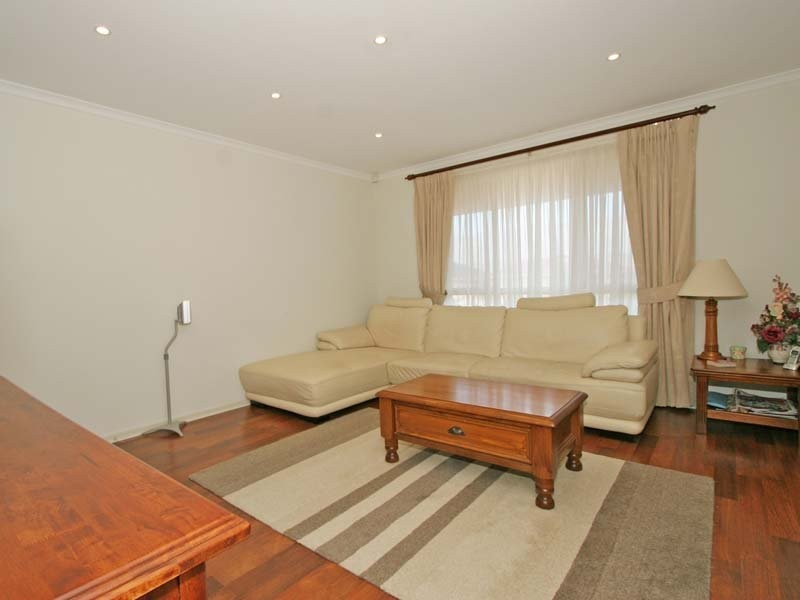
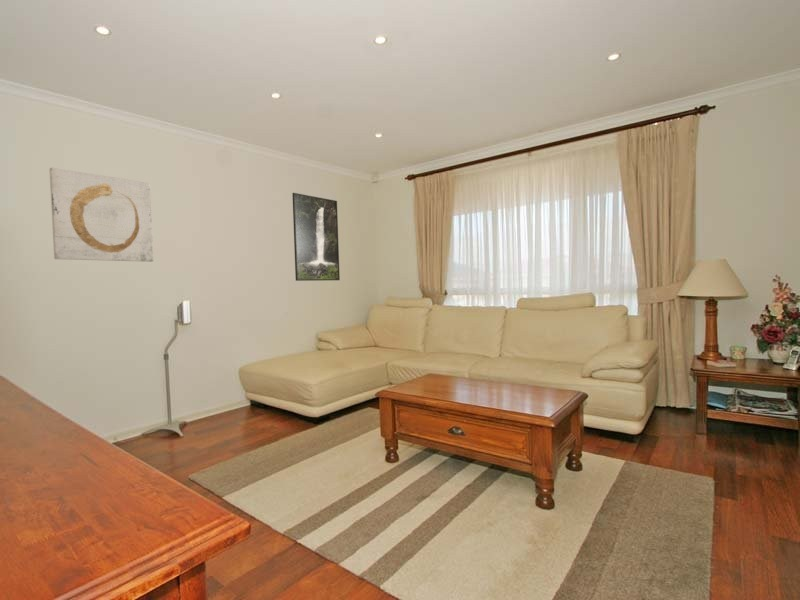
+ wall art (105, 218)
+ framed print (317, 238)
